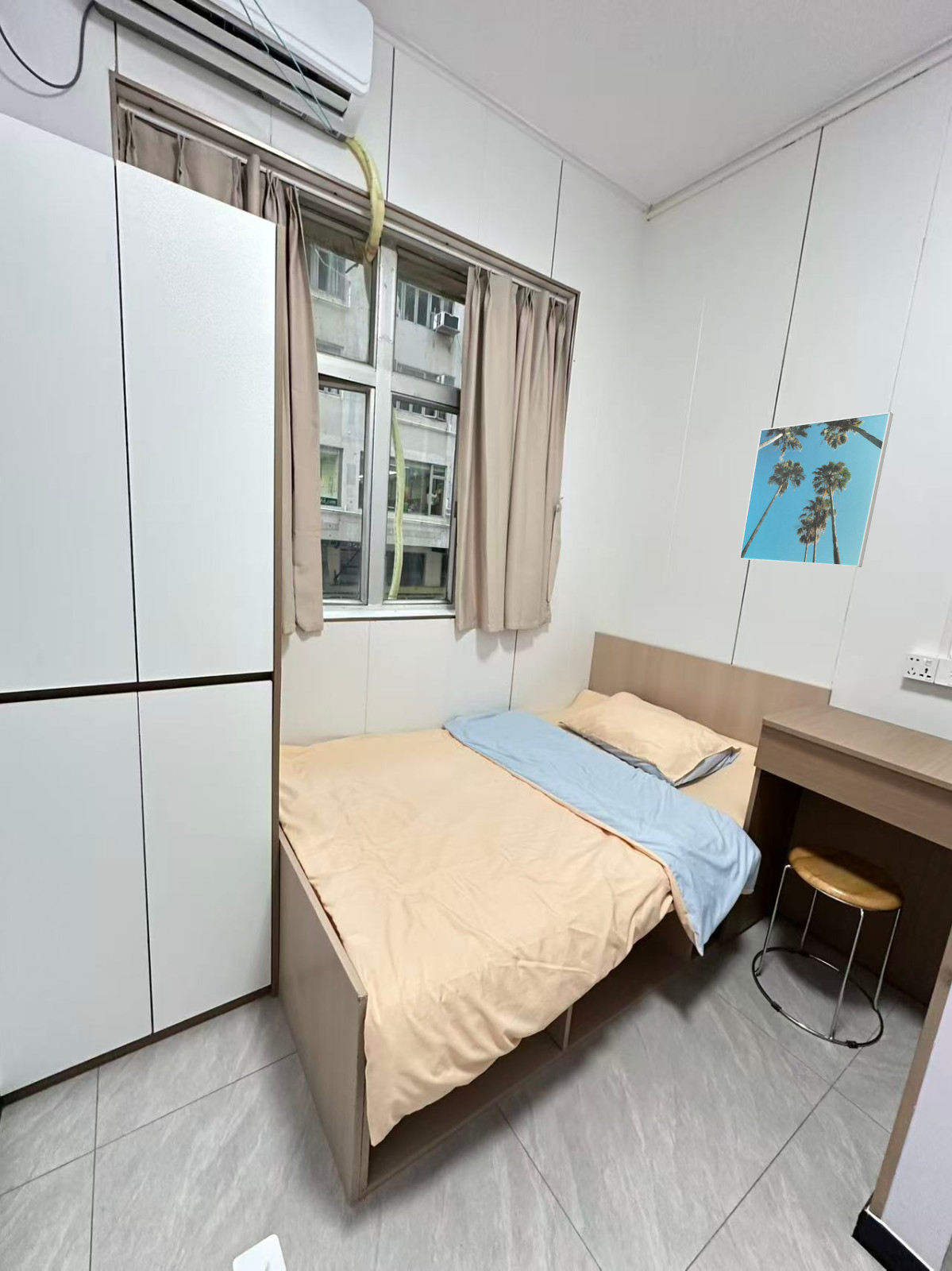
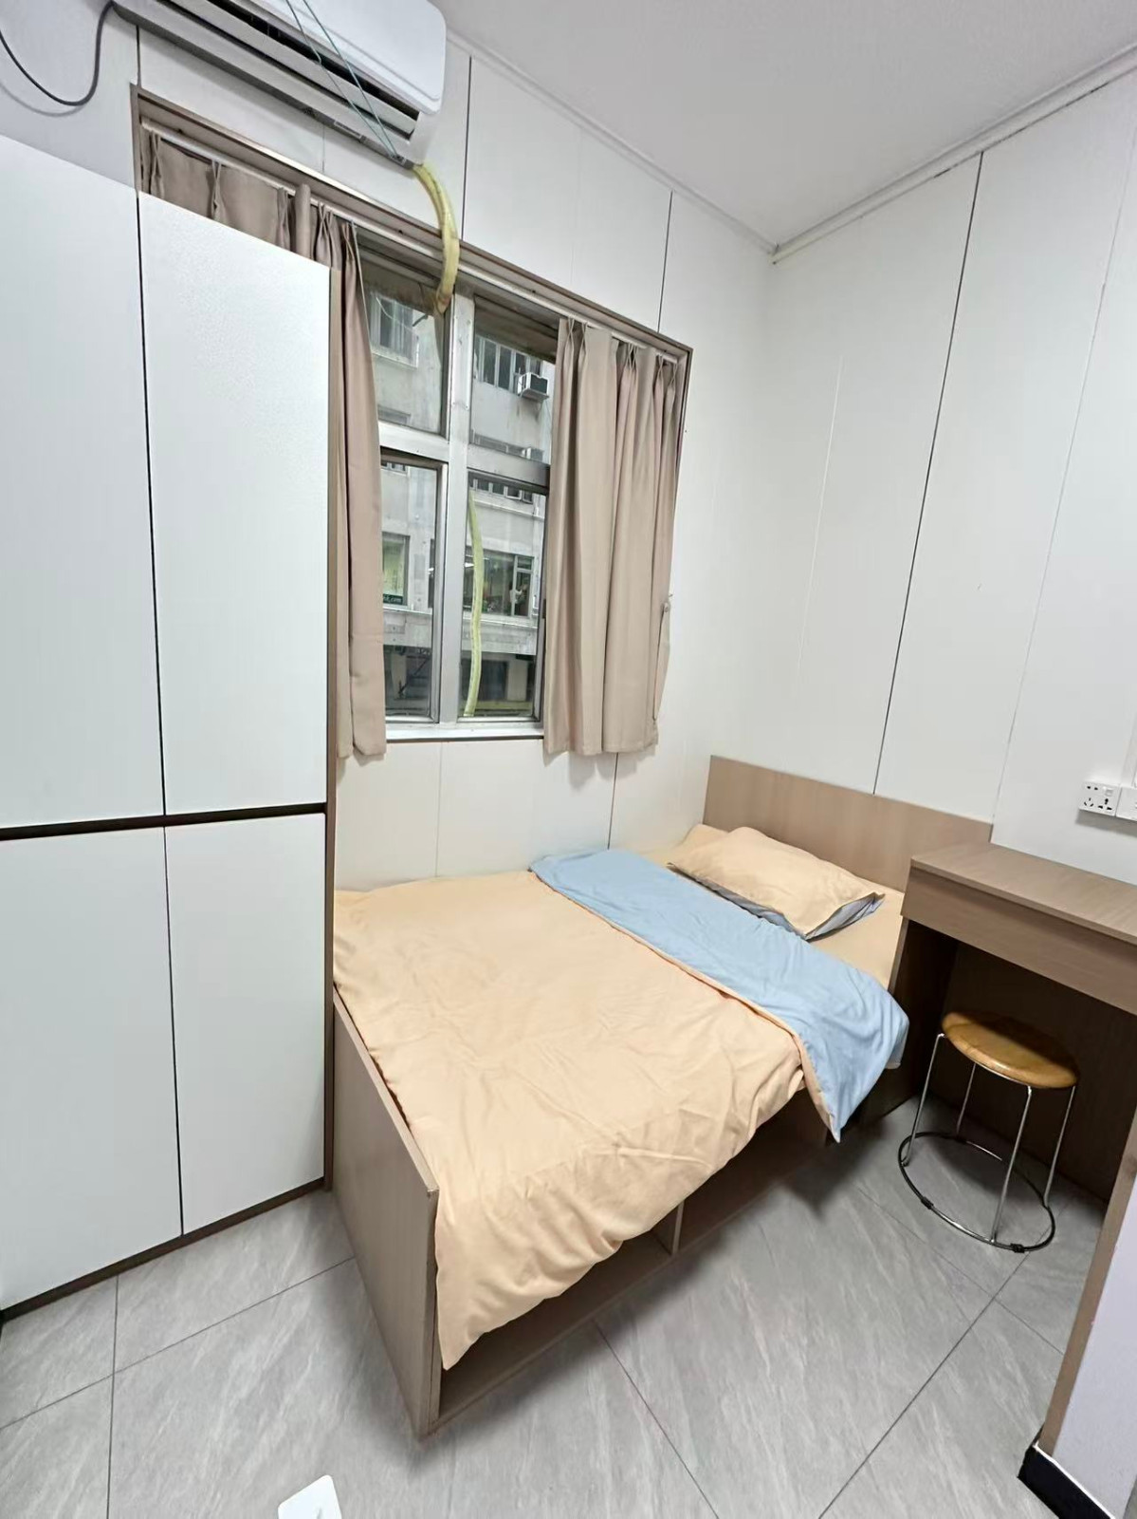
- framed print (807, 494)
